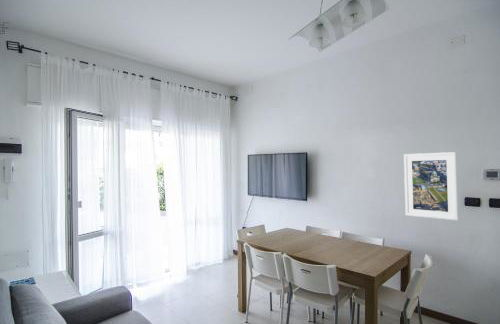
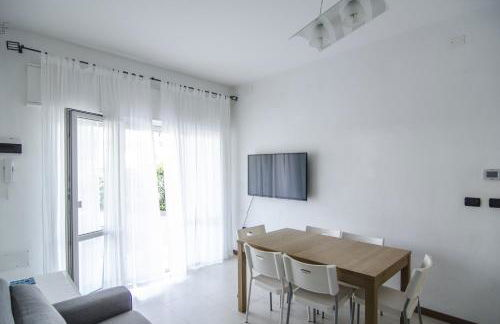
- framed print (429, 185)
